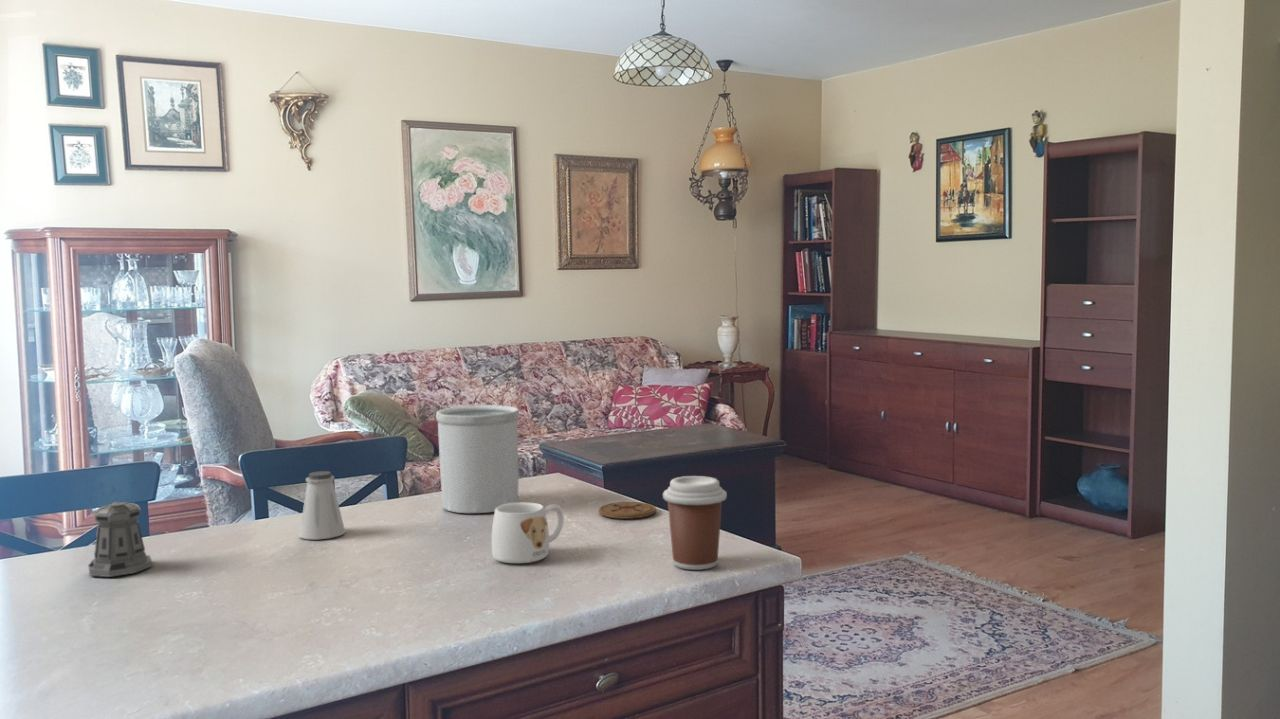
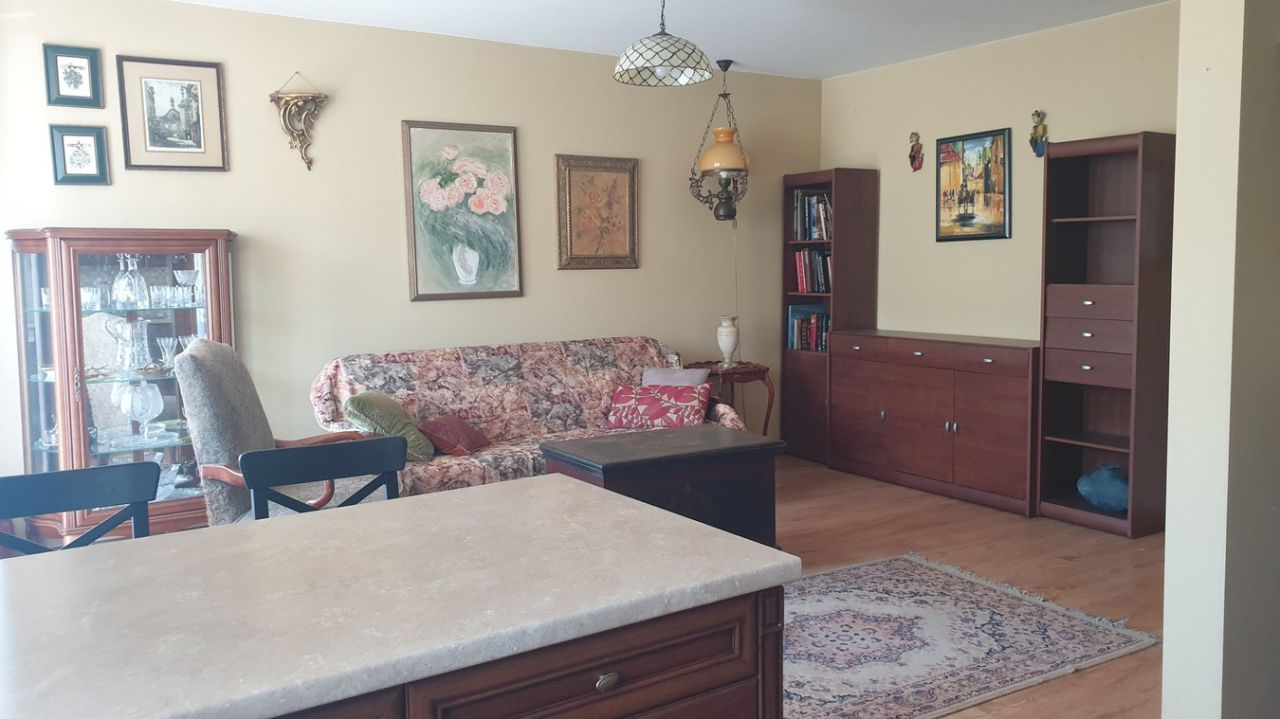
- coffee cup (695, 521)
- pepper shaker (119, 533)
- saltshaker (321, 503)
- mug (529, 530)
- utensil holder (479, 457)
- coaster (627, 509)
